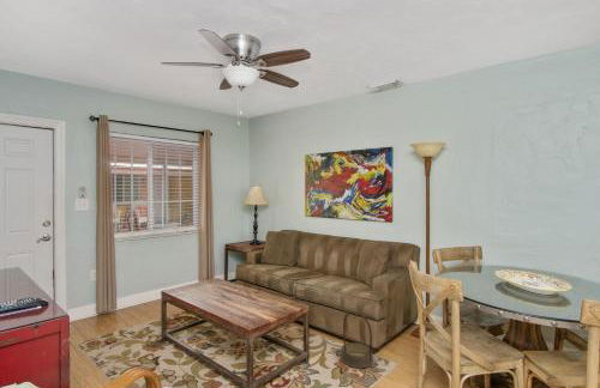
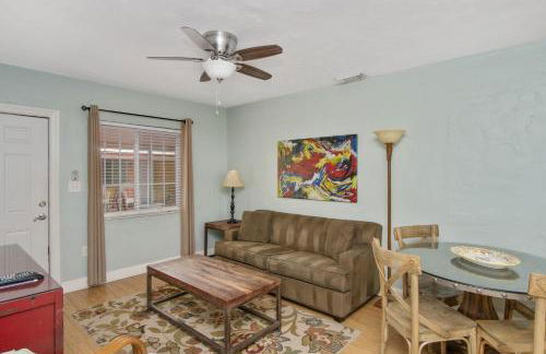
- basket (356, 342)
